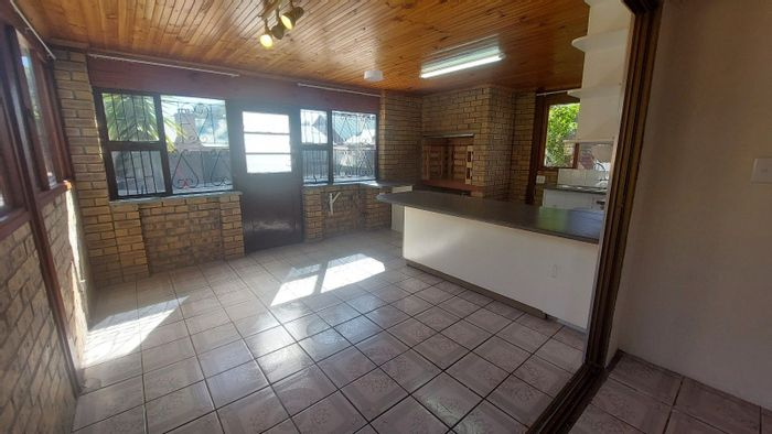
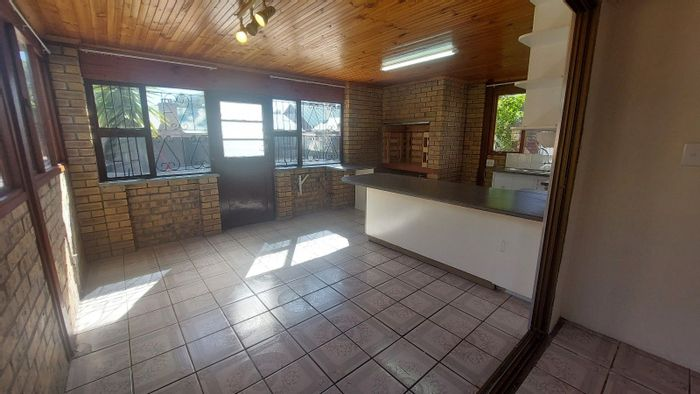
- pendant light (373, 63)
